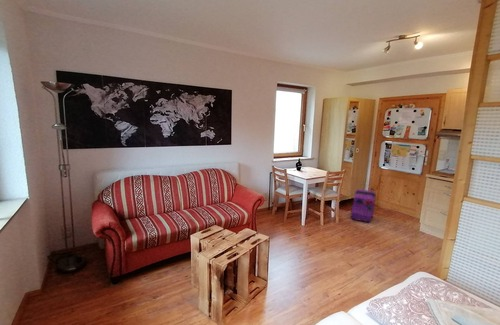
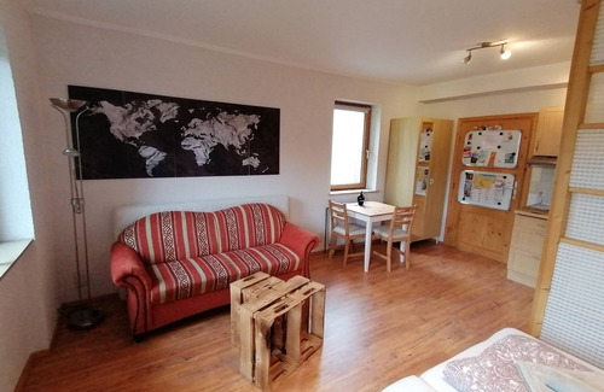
- backpack (362, 204)
